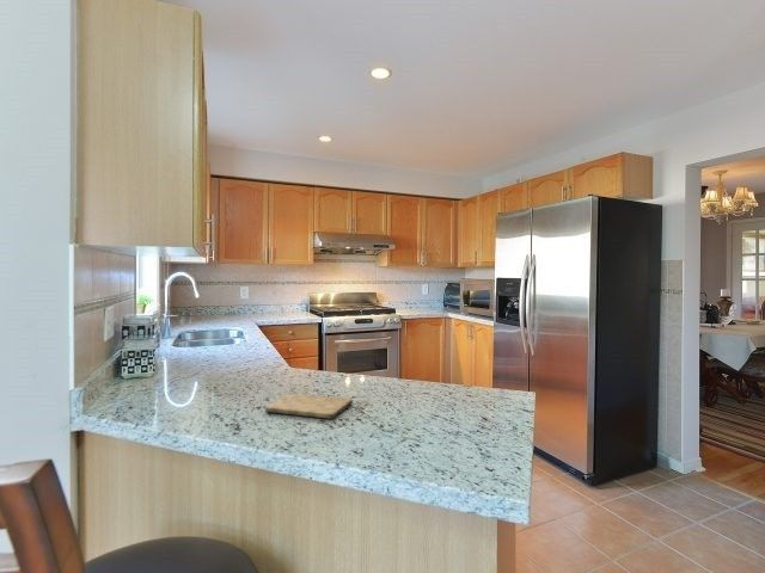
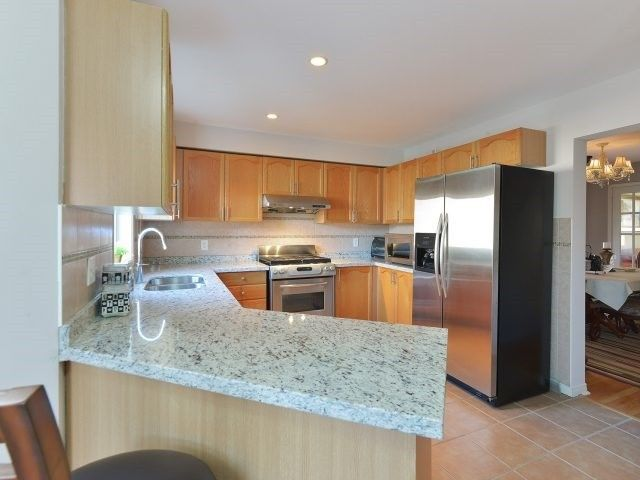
- cutting board (310, 405)
